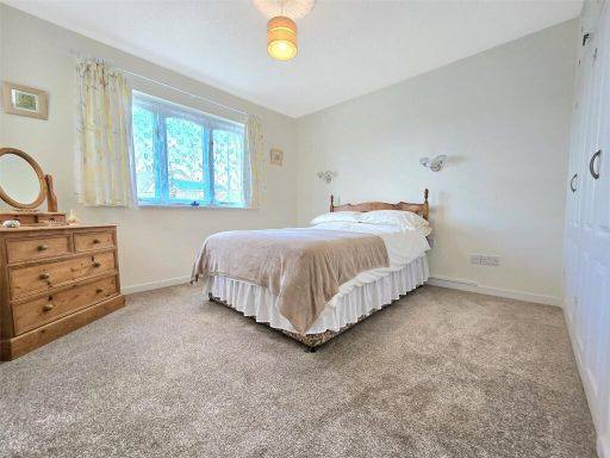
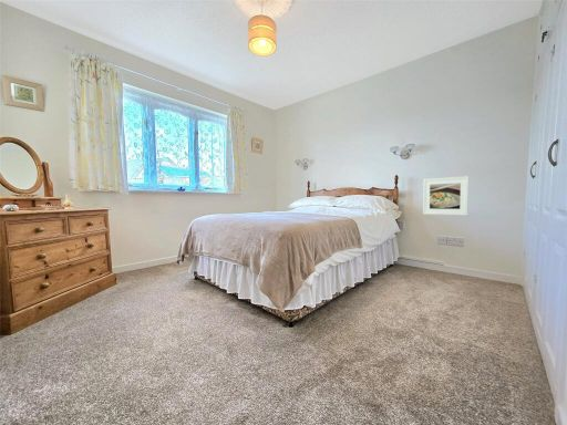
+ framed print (444, 196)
